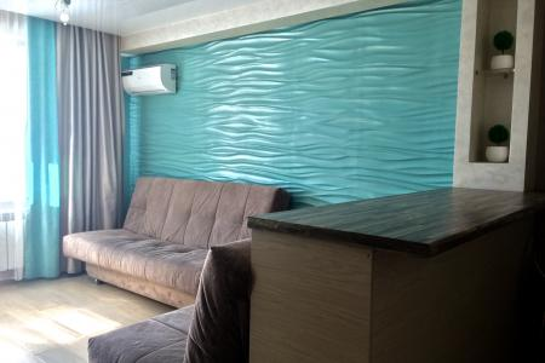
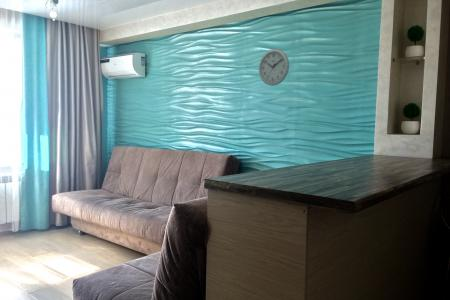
+ wall clock (273, 67)
